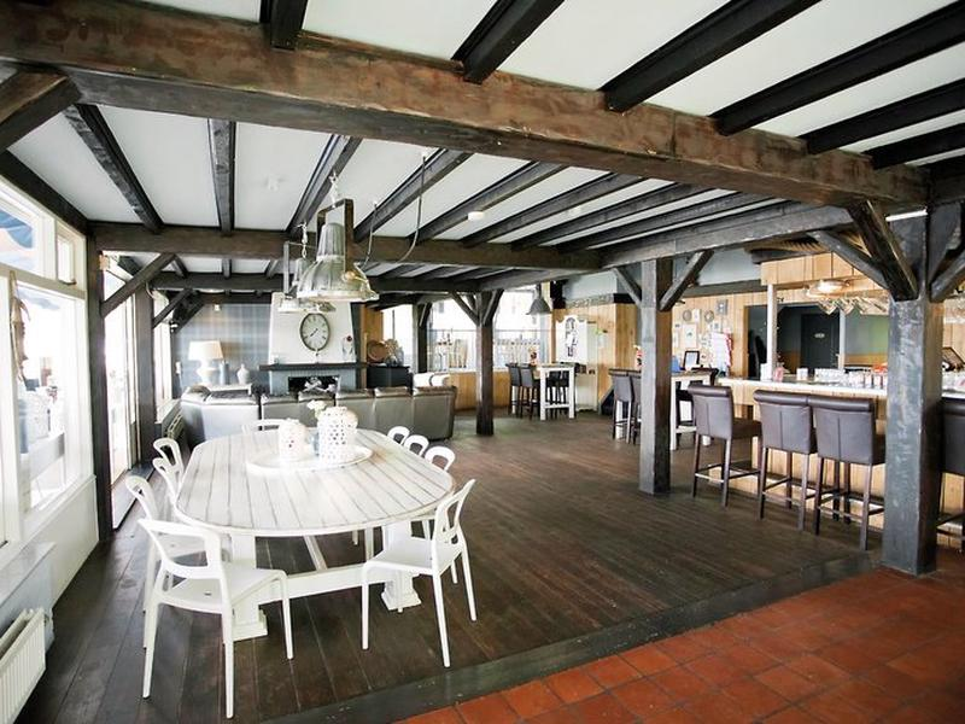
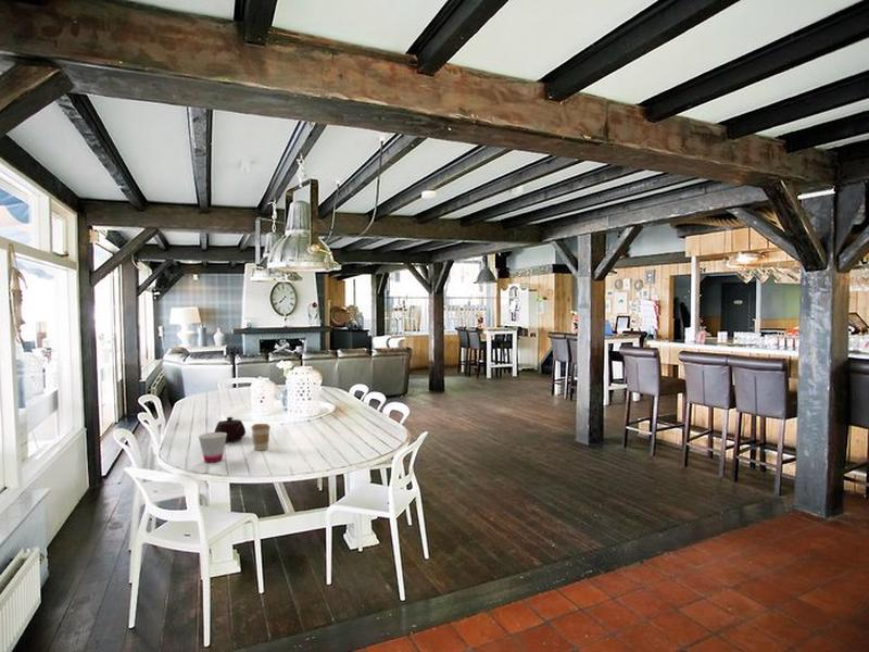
+ teapot (230, 428)
+ coffee cup (261, 436)
+ cup (213, 448)
